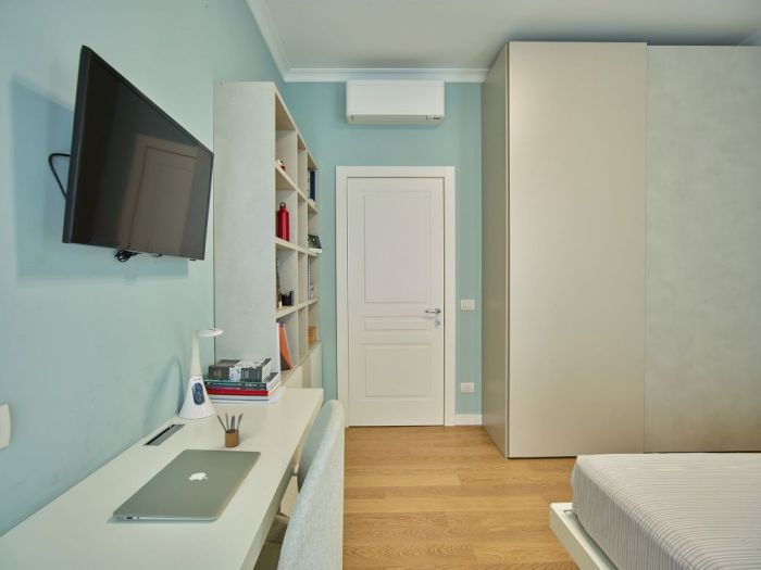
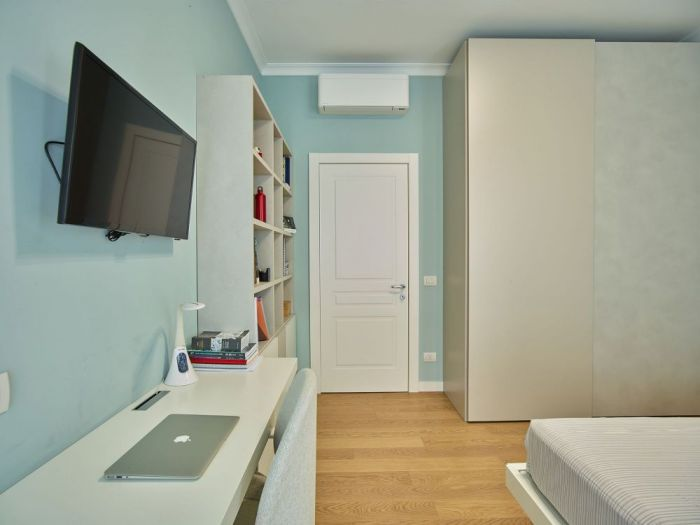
- pencil box (230, 428)
